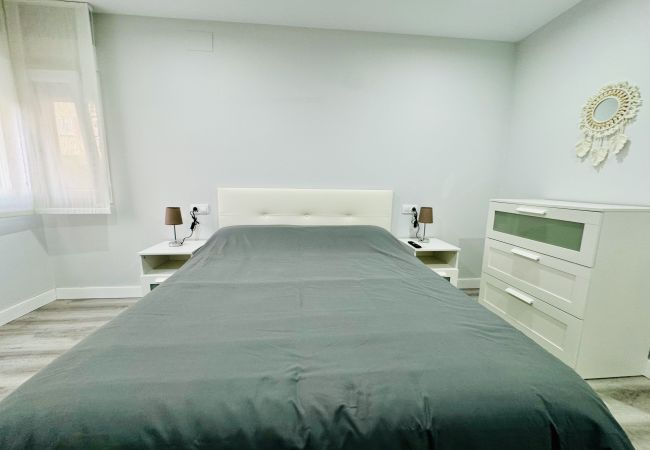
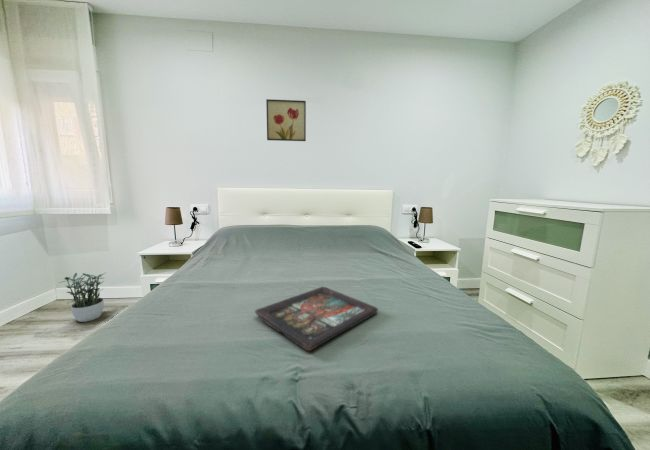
+ potted plant (85, 294)
+ decorative tray (317, 311)
+ wall art (286, 120)
